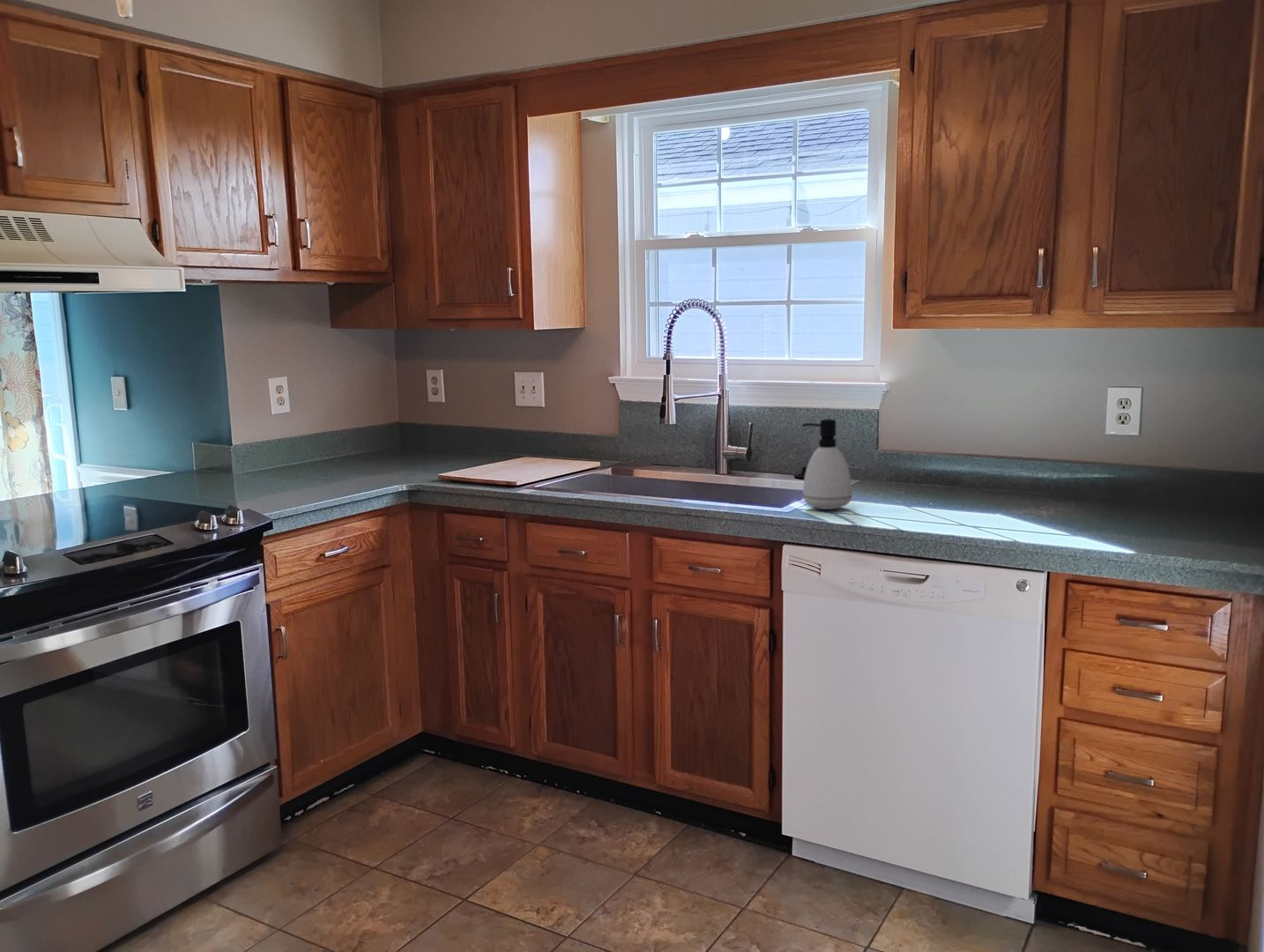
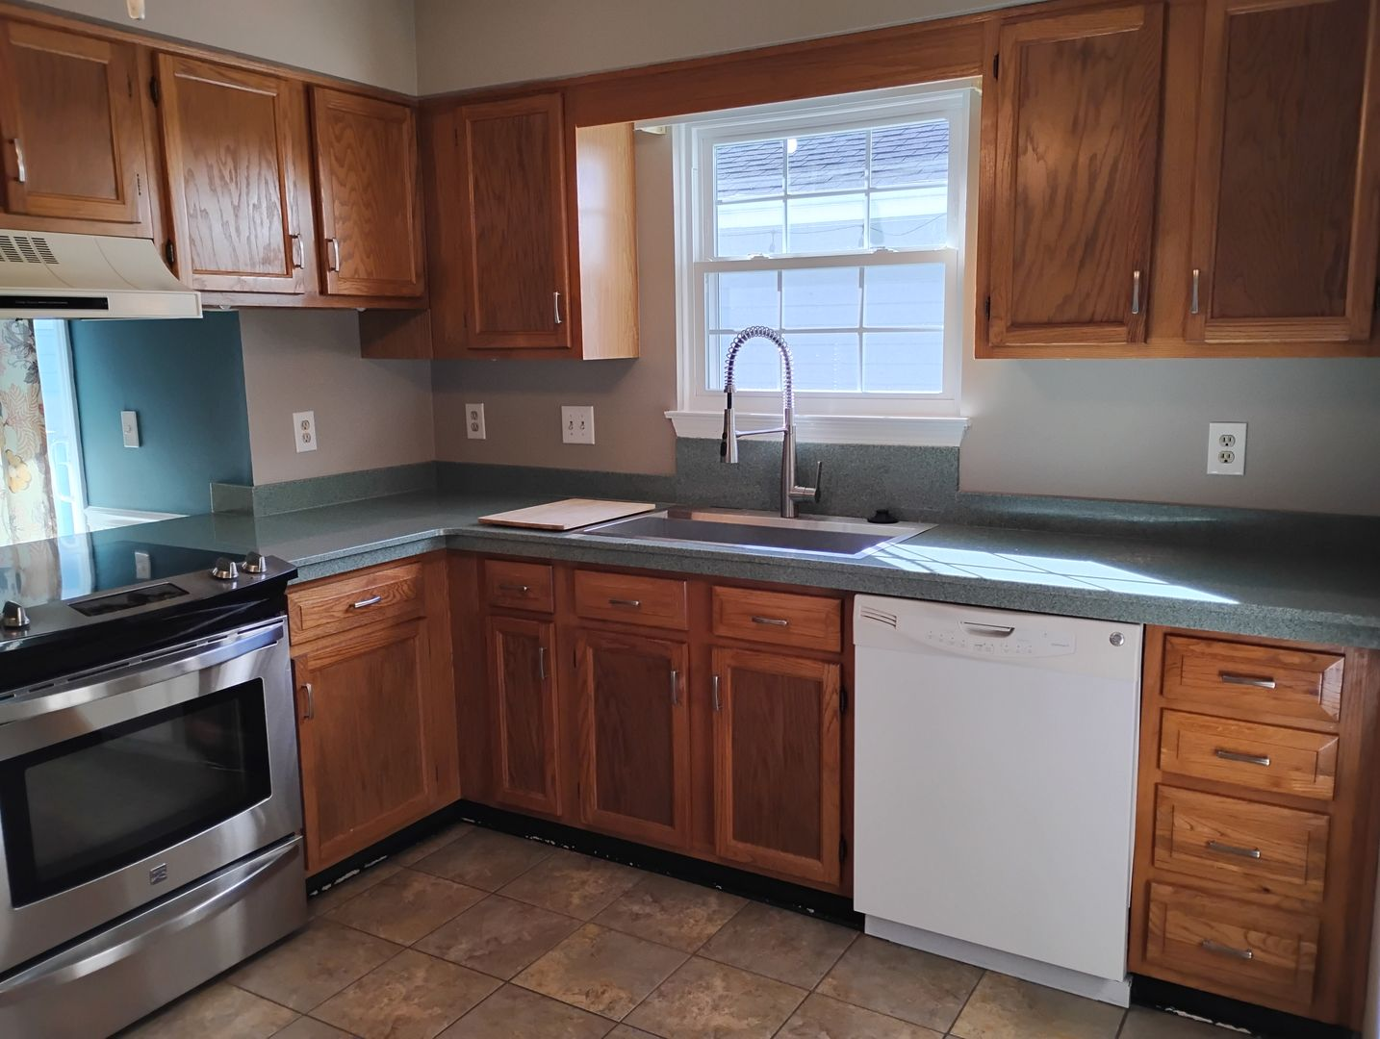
- soap dispenser (827, 464)
